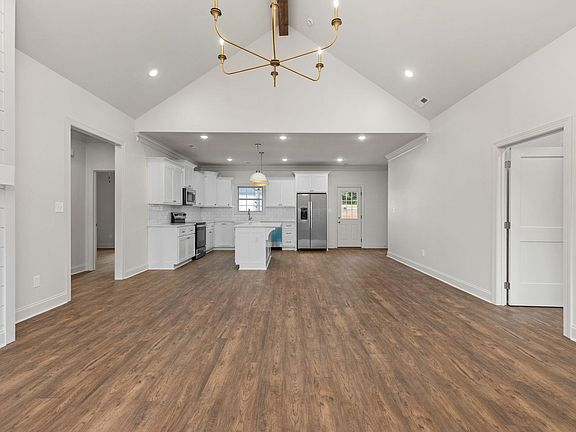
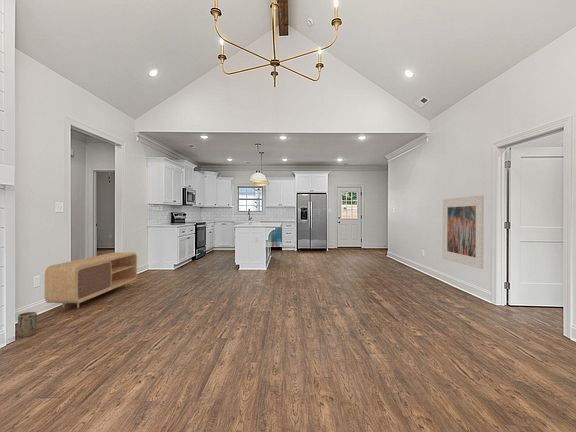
+ plant pot (27, 324)
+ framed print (460, 230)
+ tv stand (98, 277)
